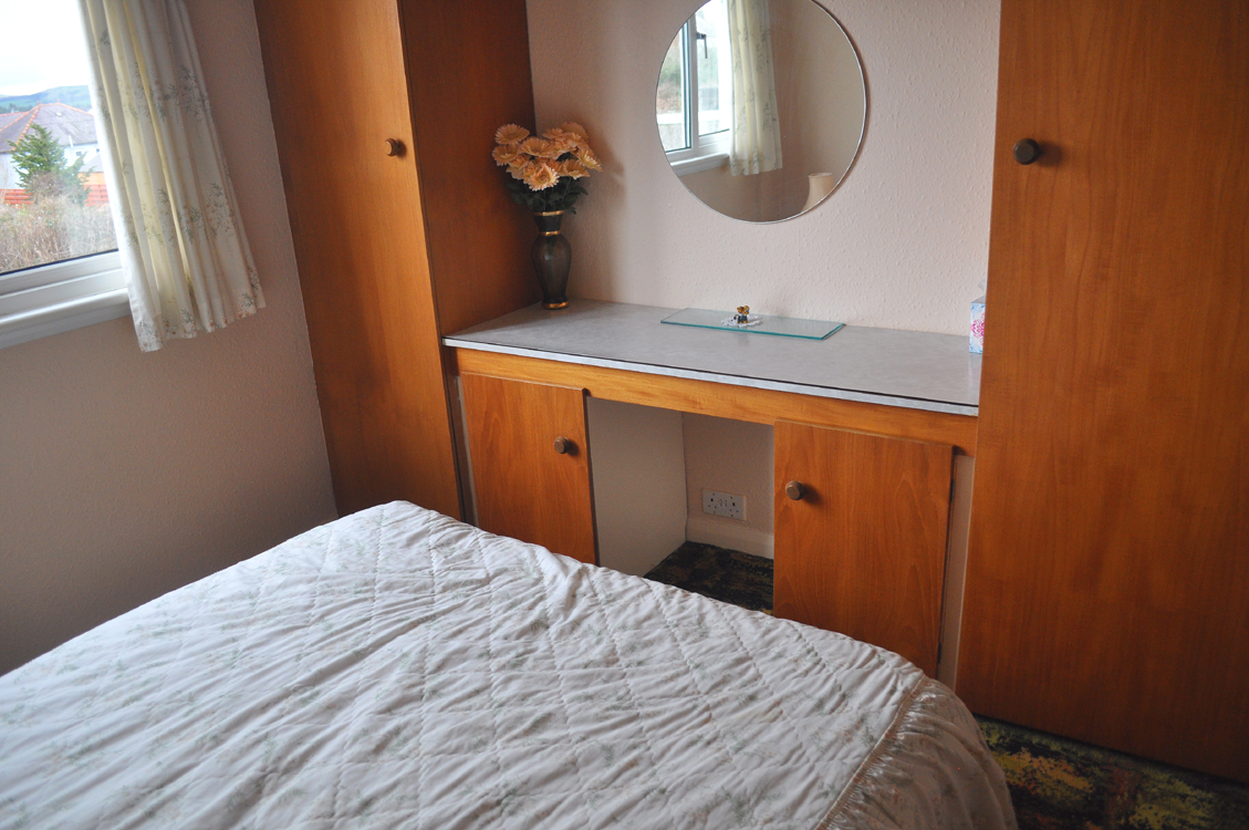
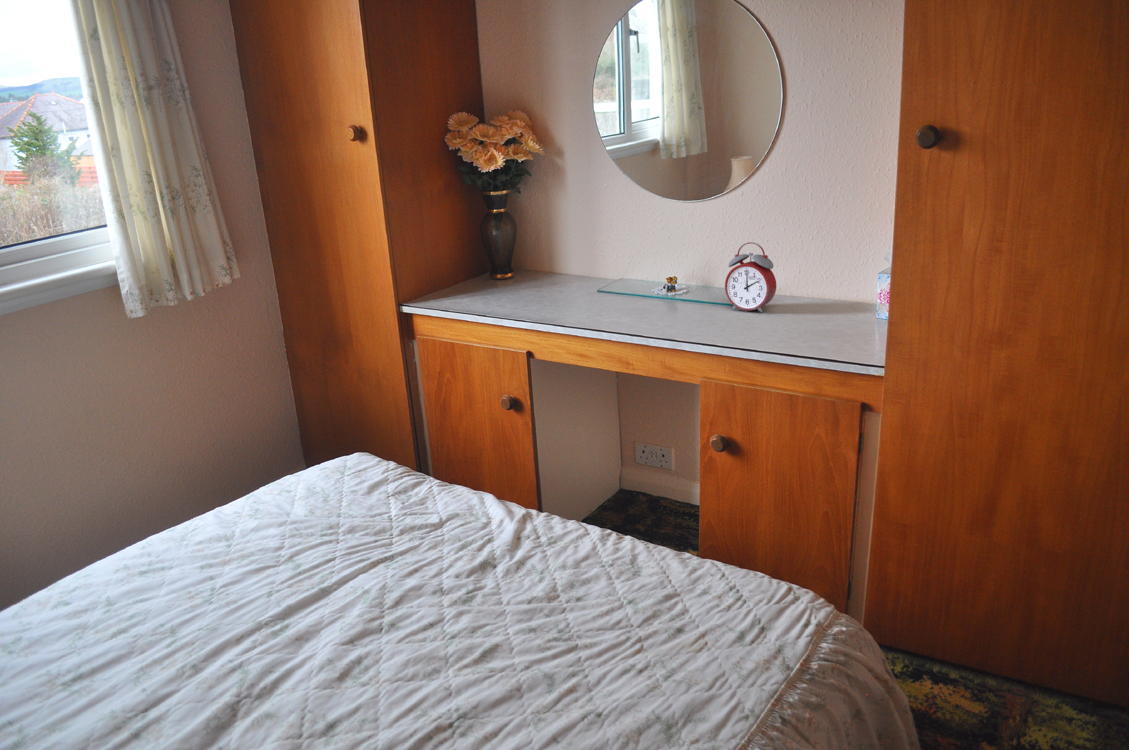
+ alarm clock (750, 276)
